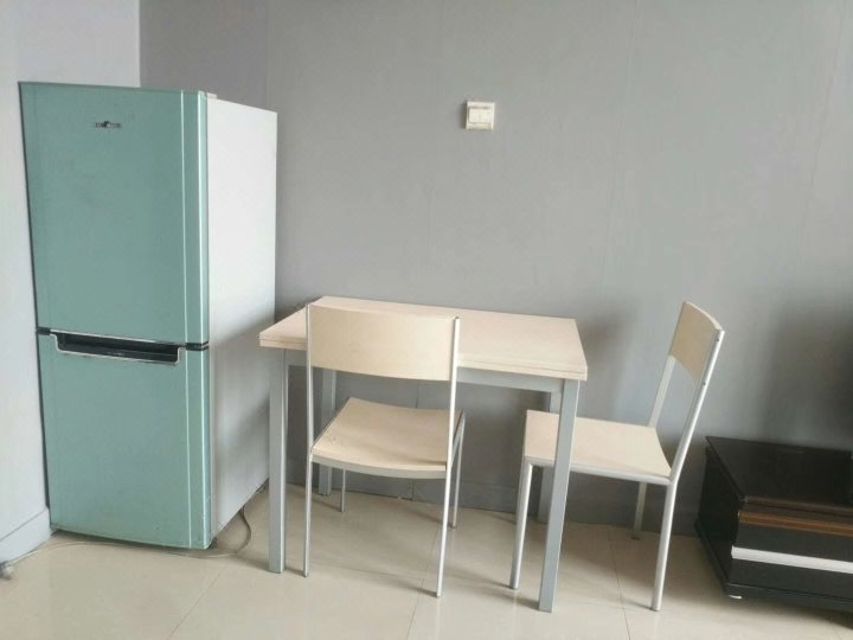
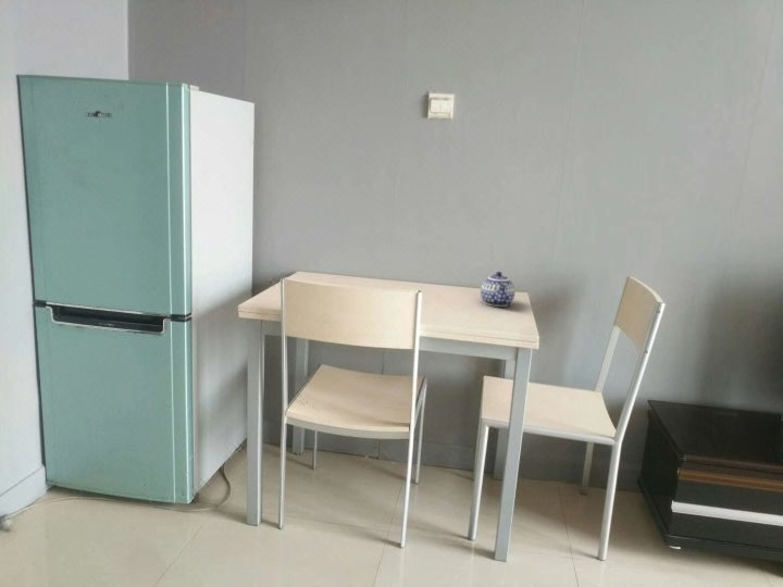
+ teapot (497, 287)
